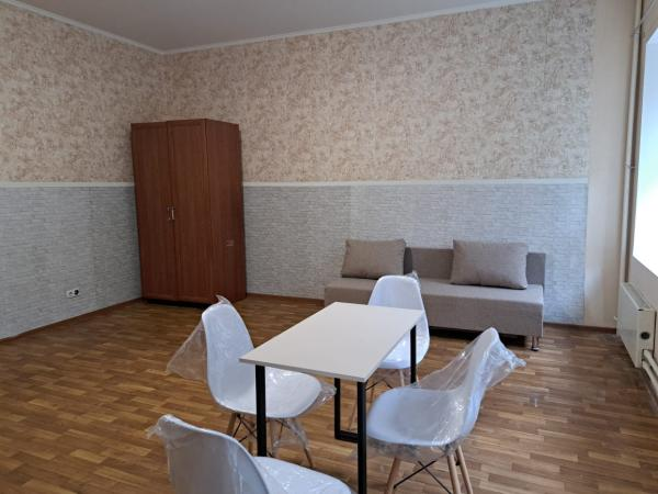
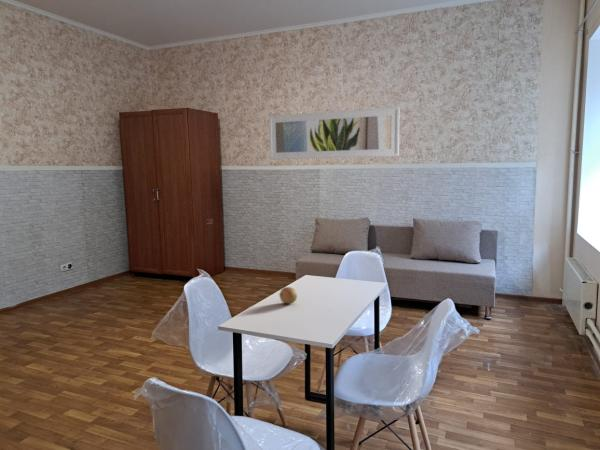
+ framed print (330, 135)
+ apple (287, 295)
